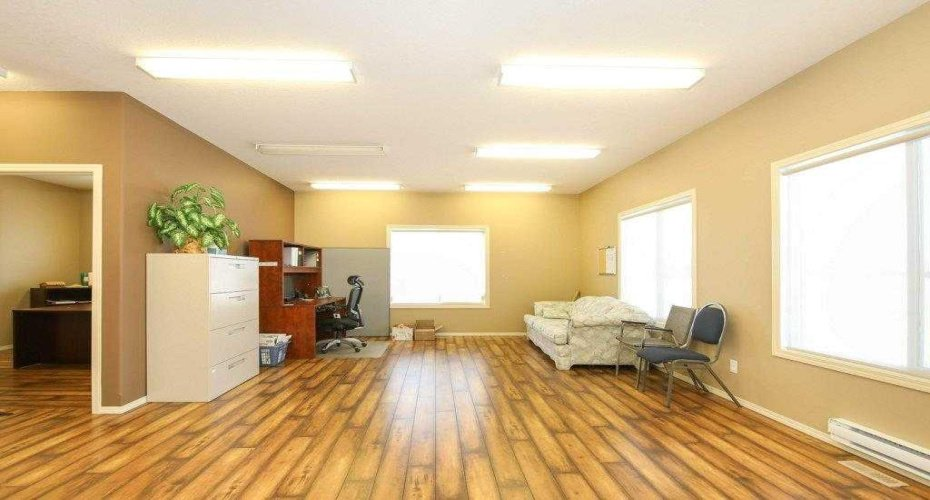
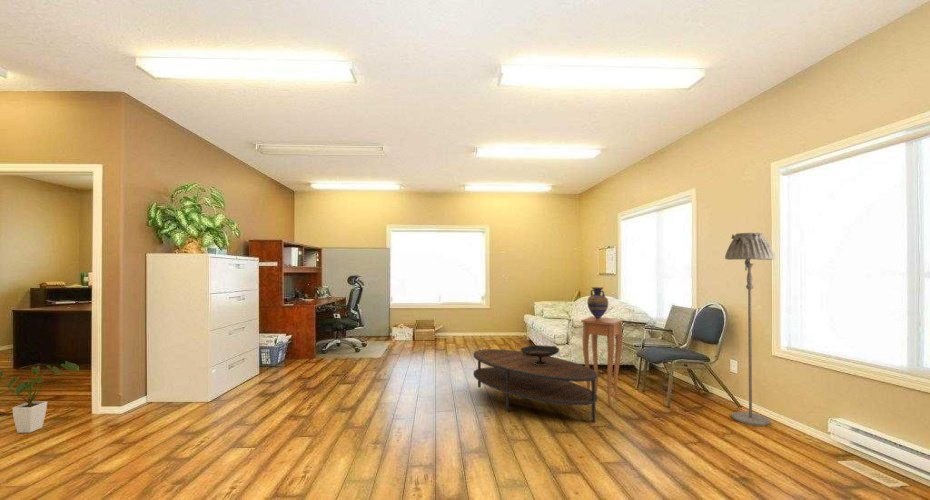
+ side table (597, 360)
+ coffee table (529, 382)
+ house plant (35, 396)
+ floor lamp (749, 326)
+ vase (597, 302)
+ decorative bowl (540, 355)
